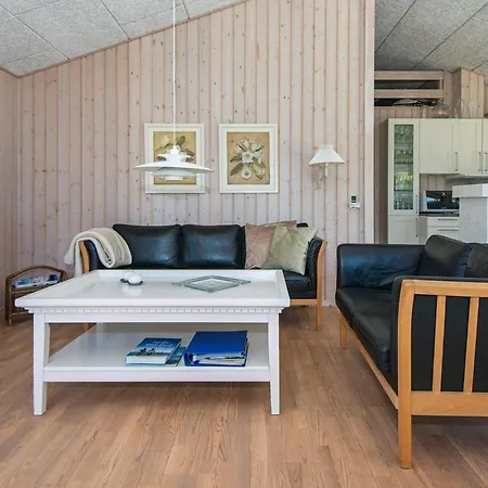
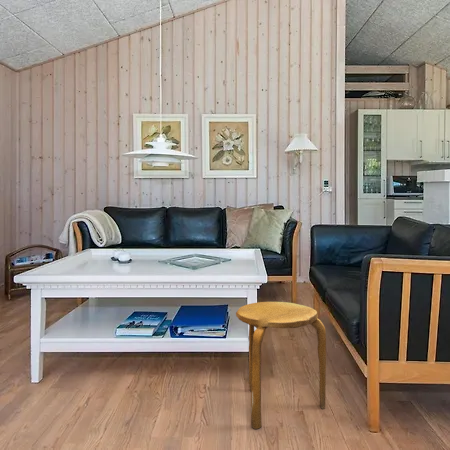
+ stool (260, 358)
